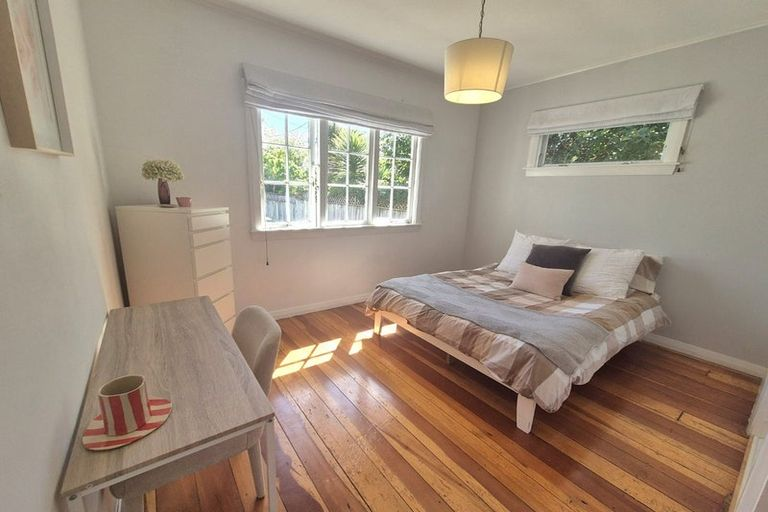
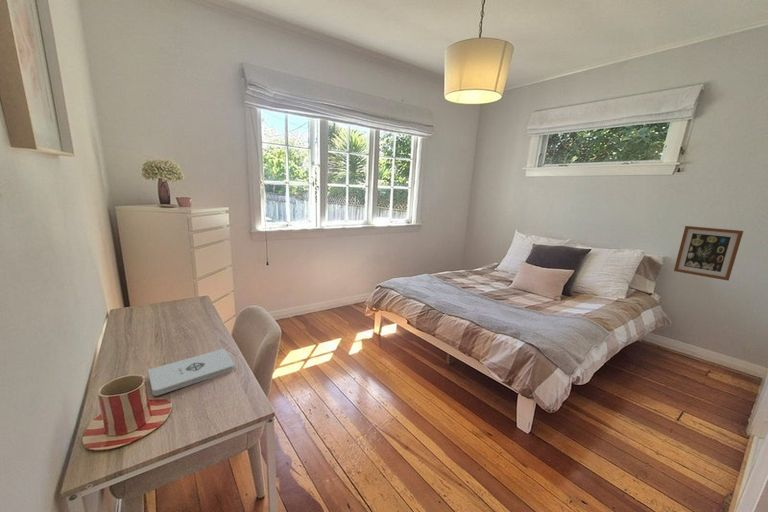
+ wall art (706, 252)
+ notepad (193, 369)
